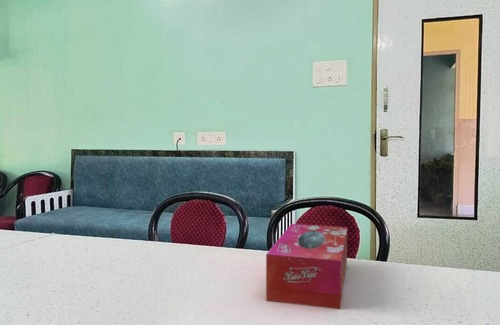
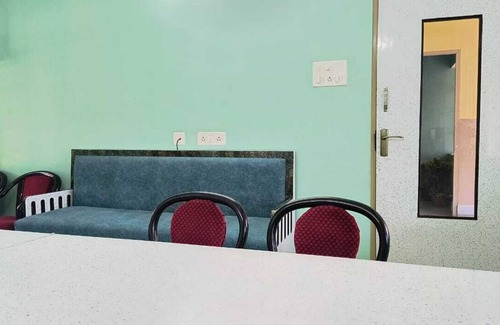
- tissue box (311, 259)
